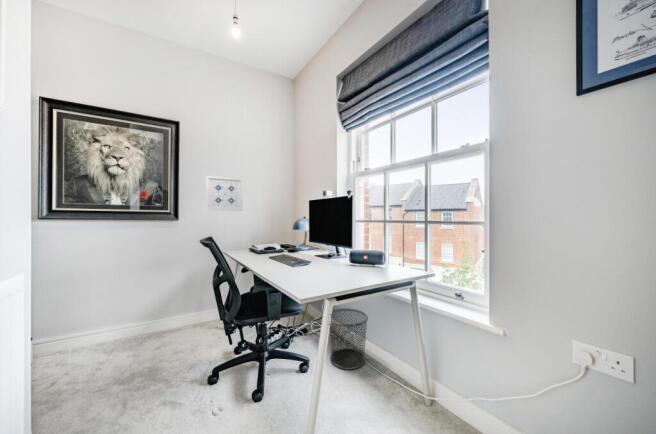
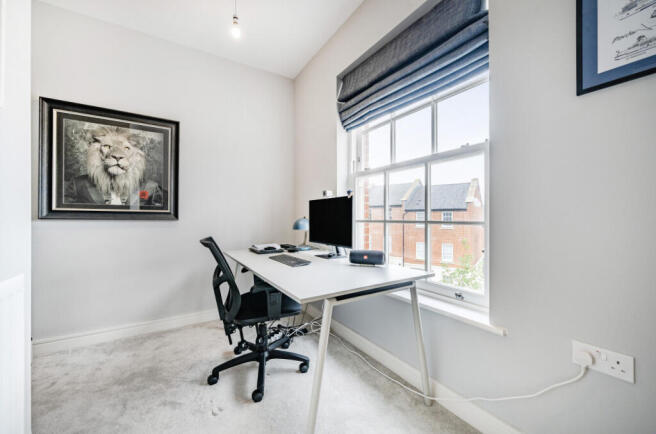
- waste bin (347, 338)
- wall art (224, 194)
